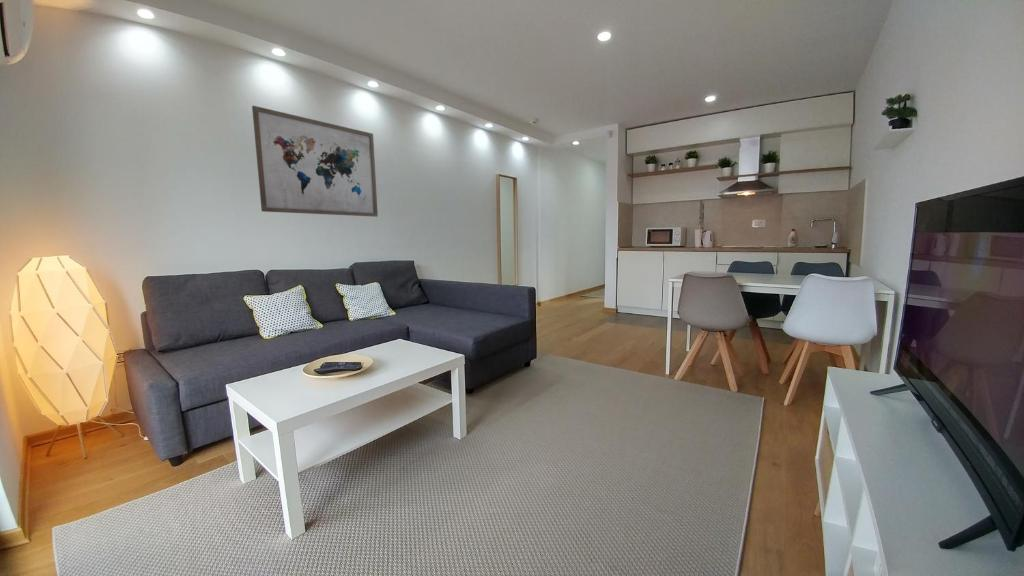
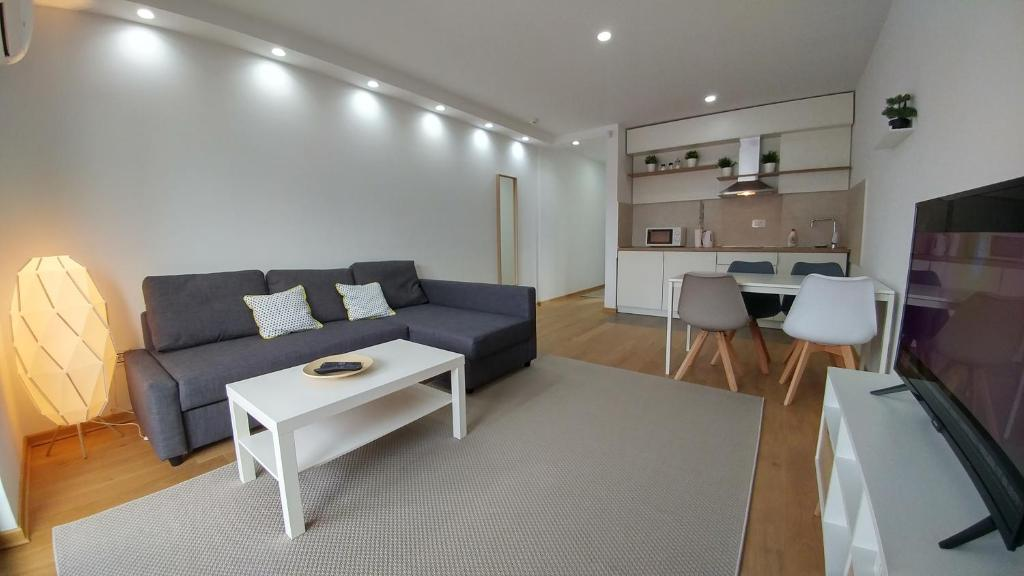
- wall art (323, 168)
